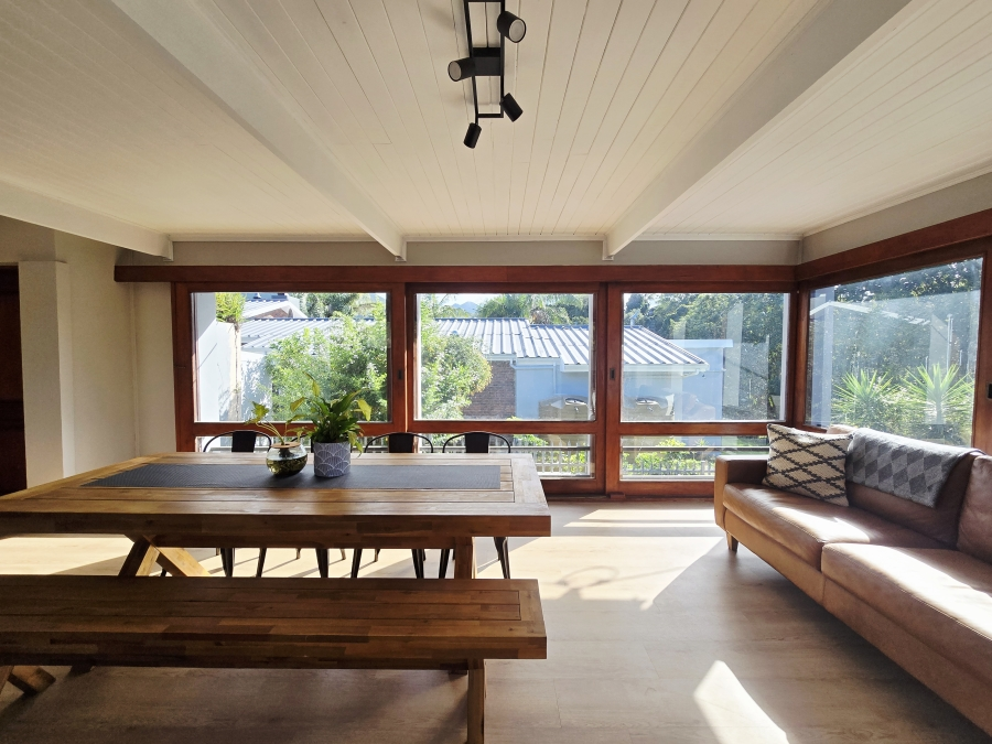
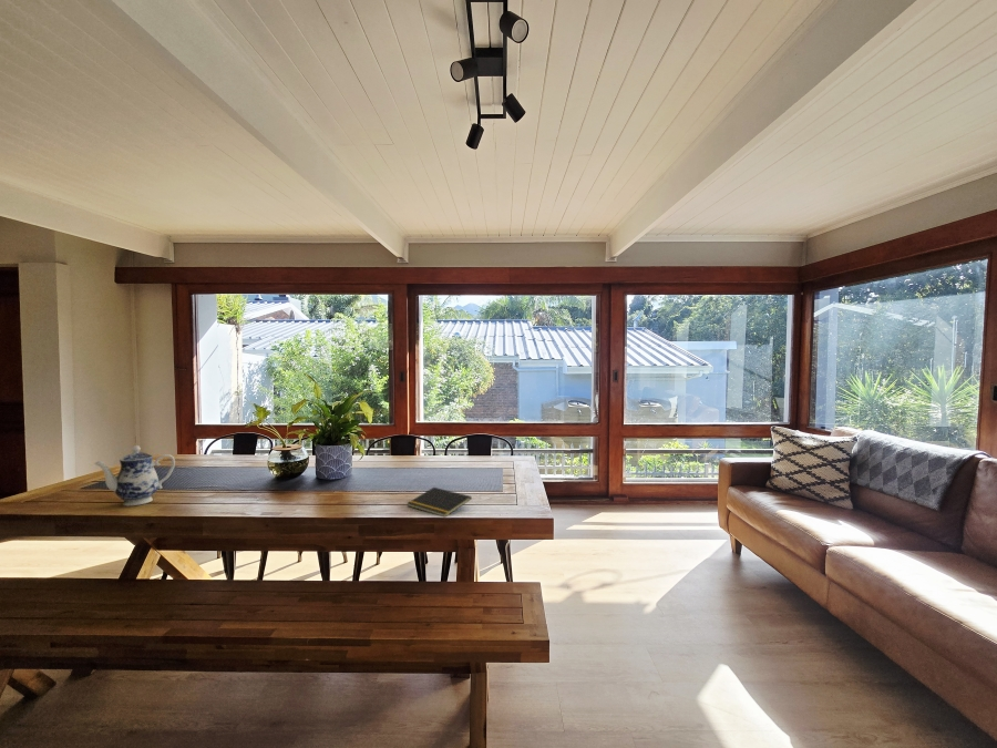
+ teapot (136, 473)
+ notepad (439, 501)
